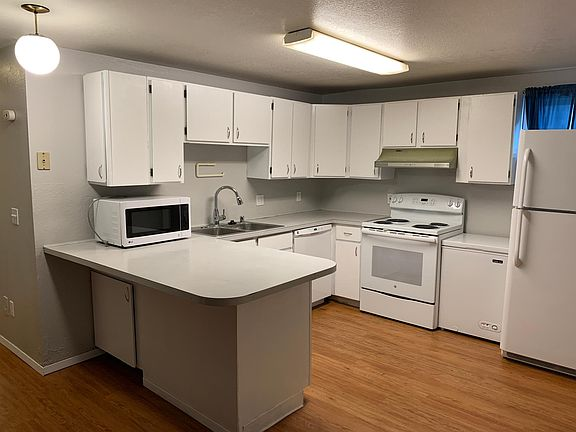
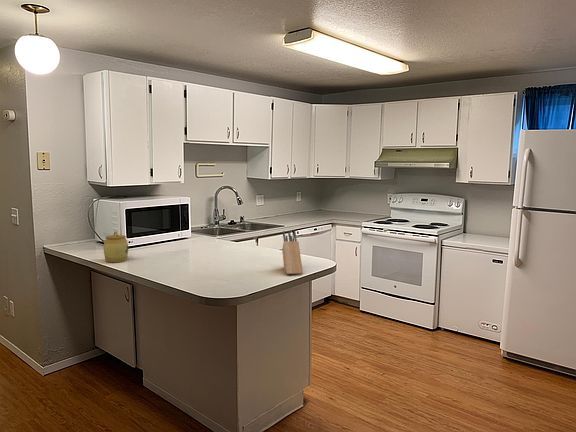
+ knife block (291, 251)
+ jar (116, 245)
